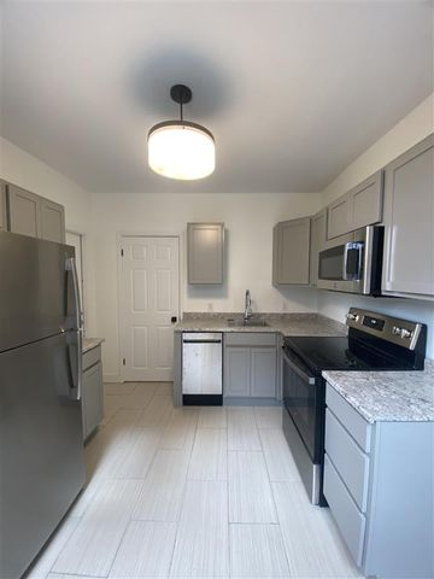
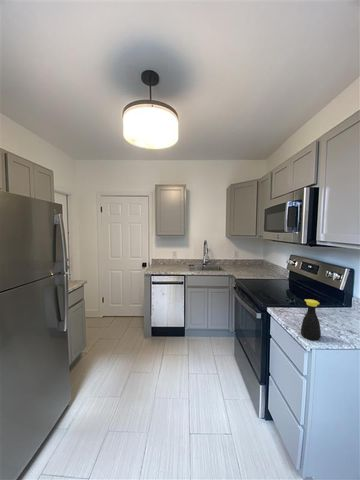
+ bottle (311, 318)
